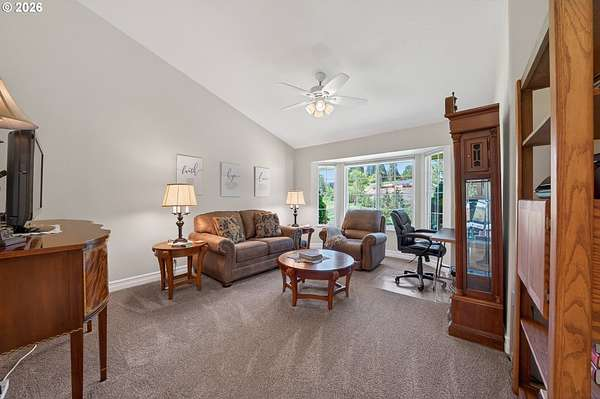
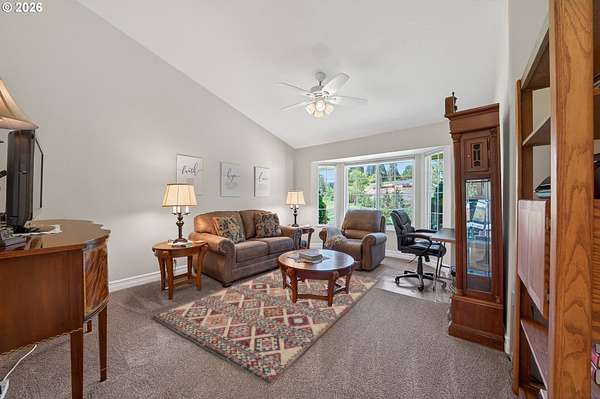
+ rug (287, 294)
